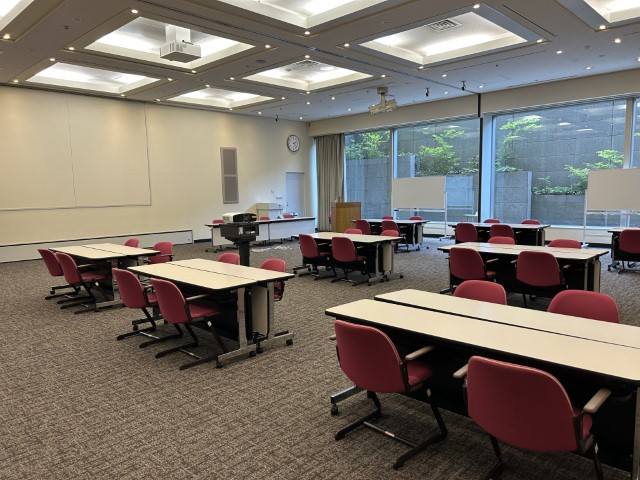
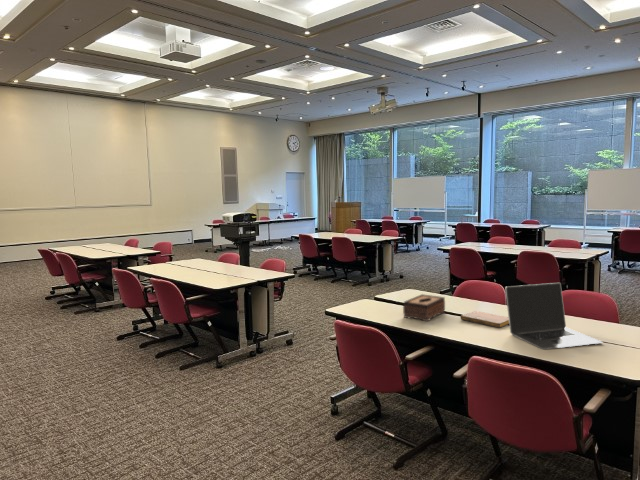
+ laptop (552, 313)
+ notebook (486, 318)
+ tissue box (424, 307)
